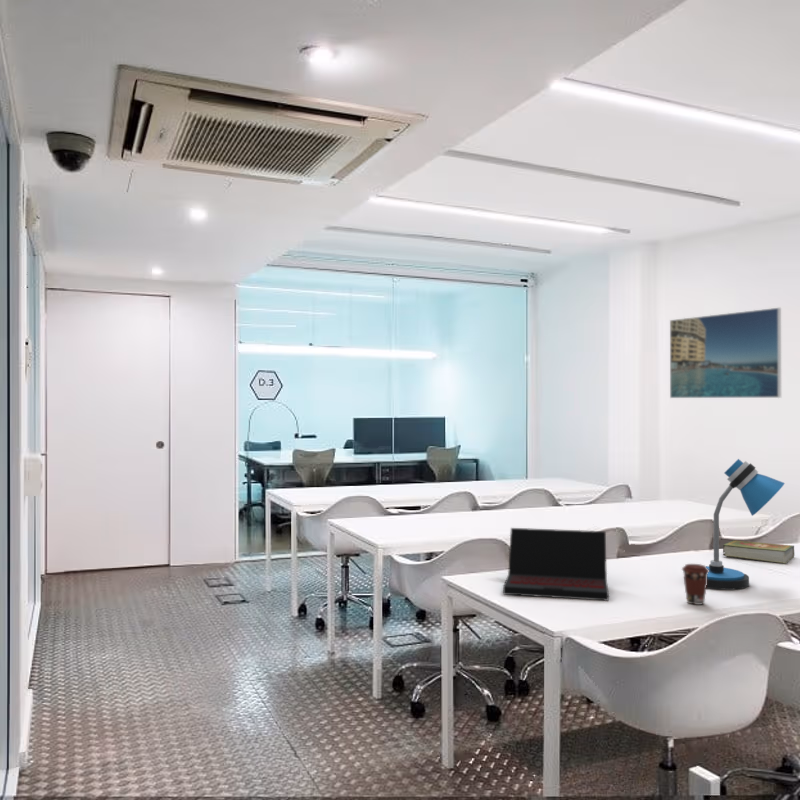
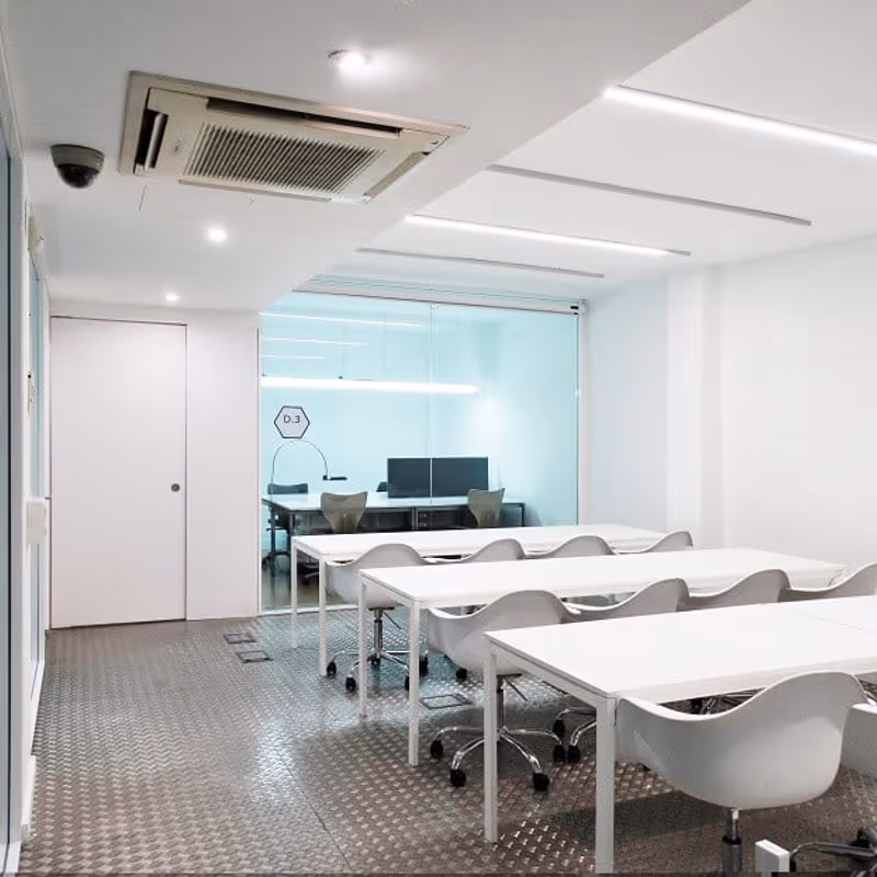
- book (758, 550)
- desk lamp (718, 520)
- coffee cup (695, 584)
- laptop (556, 561)
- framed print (721, 356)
